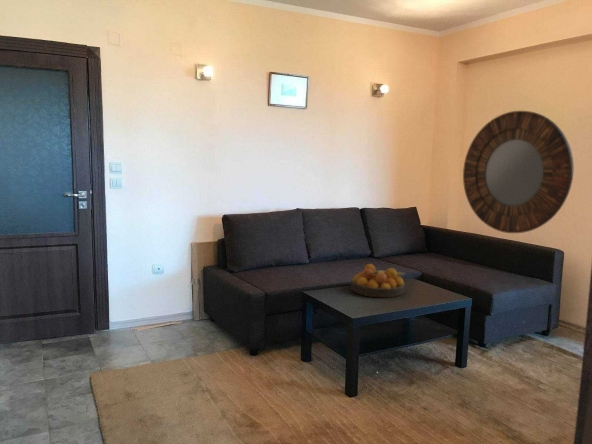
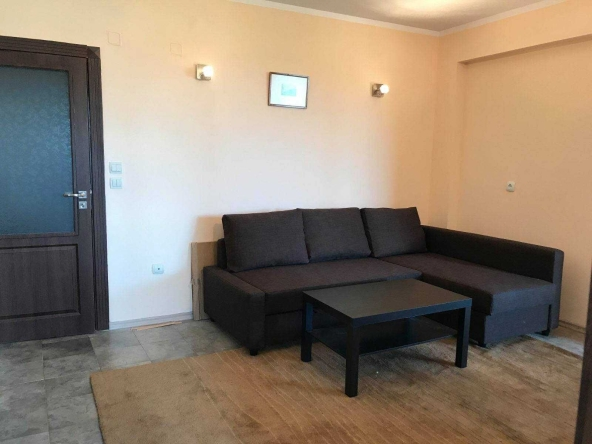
- home mirror (512, 172)
- fruit bowl (378, 278)
